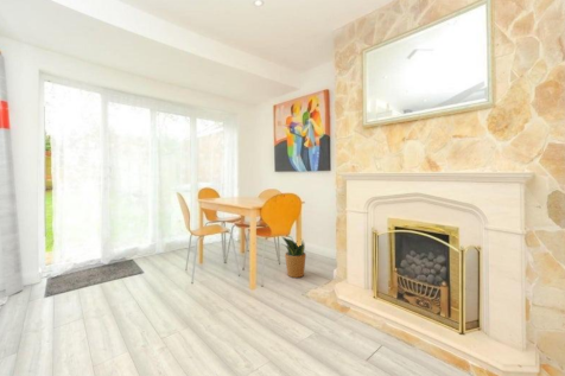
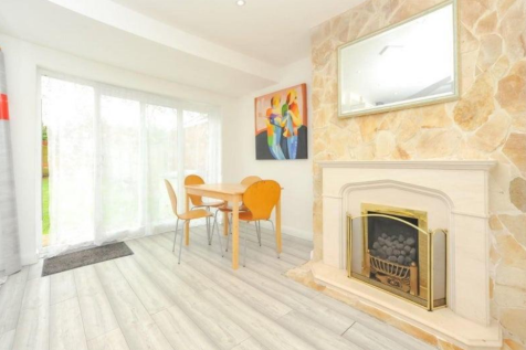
- potted plant (293, 256)
